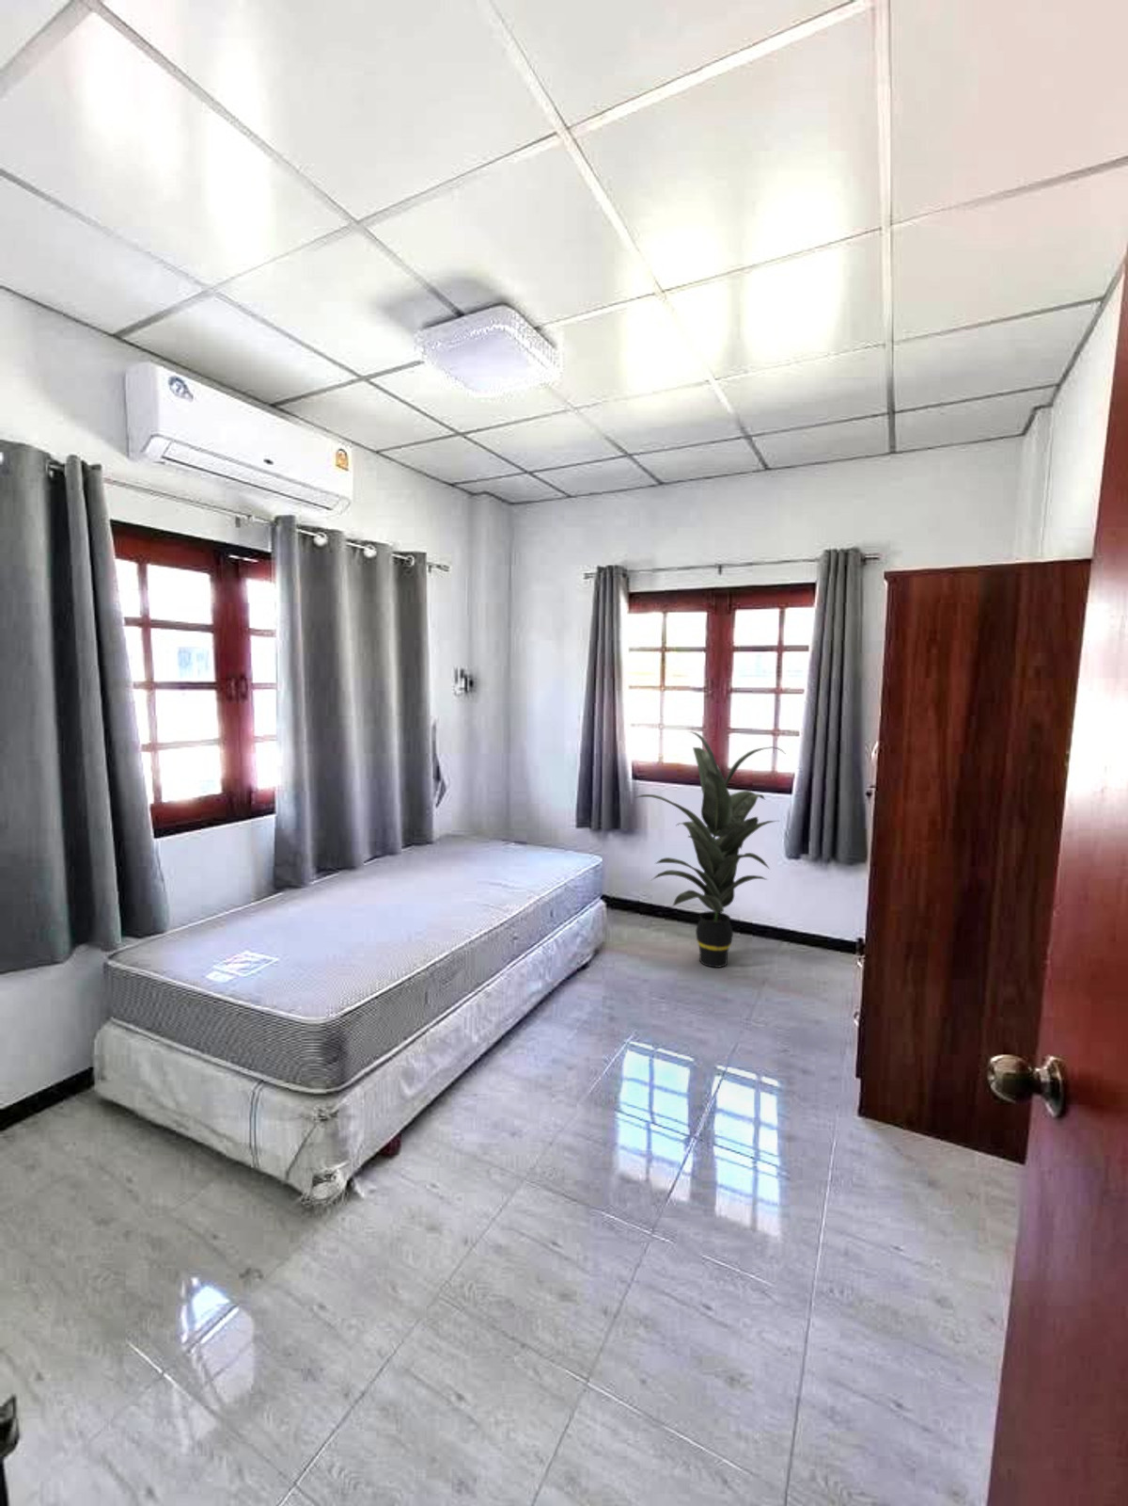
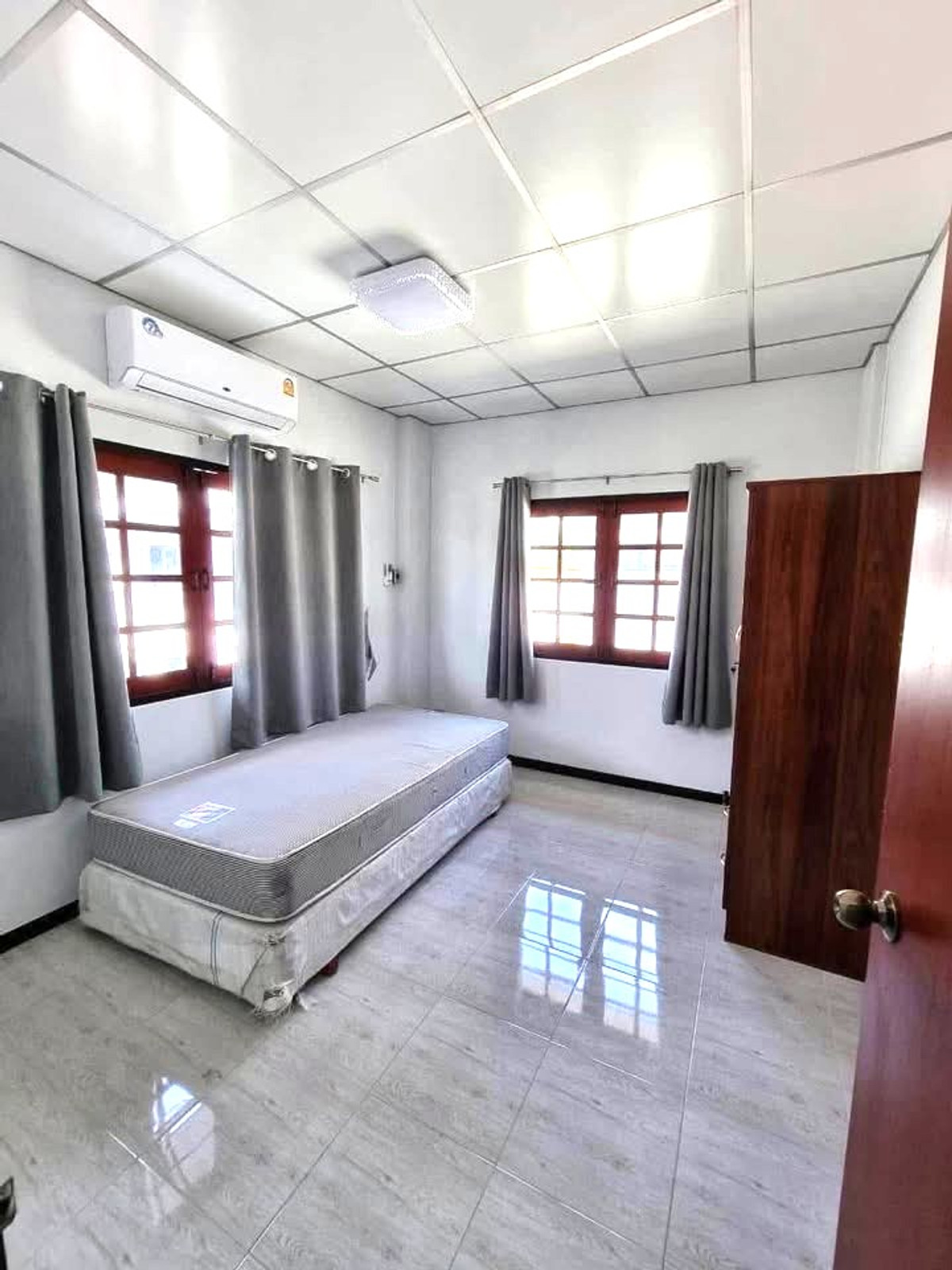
- indoor plant (711, 847)
